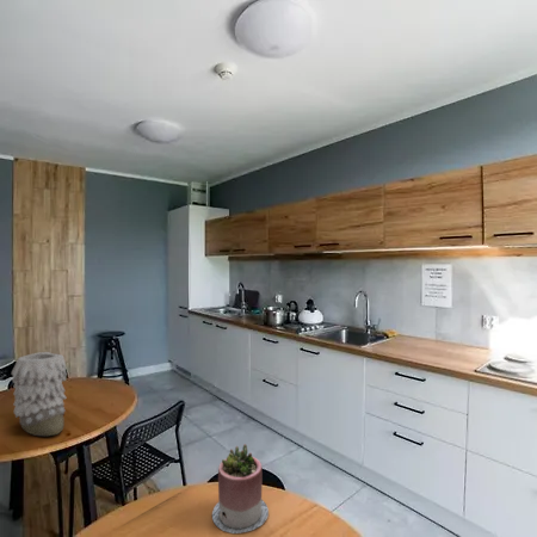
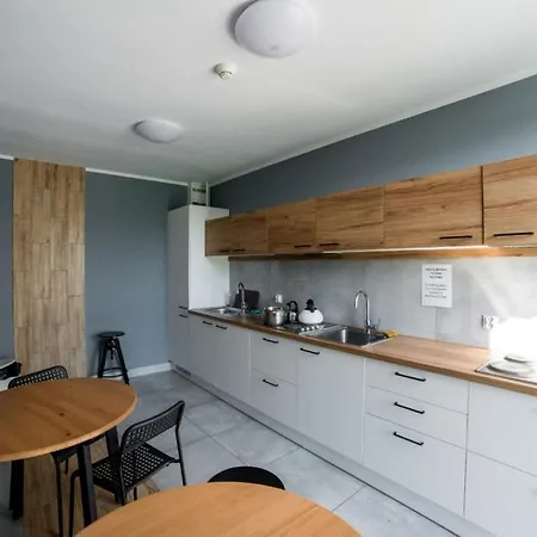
- succulent planter (240, 481)
- vase (41, 391)
